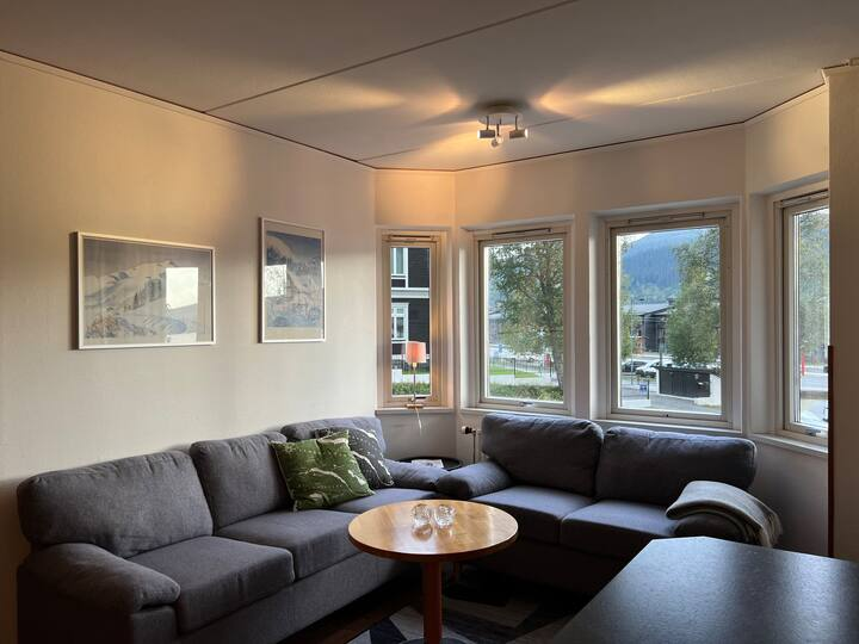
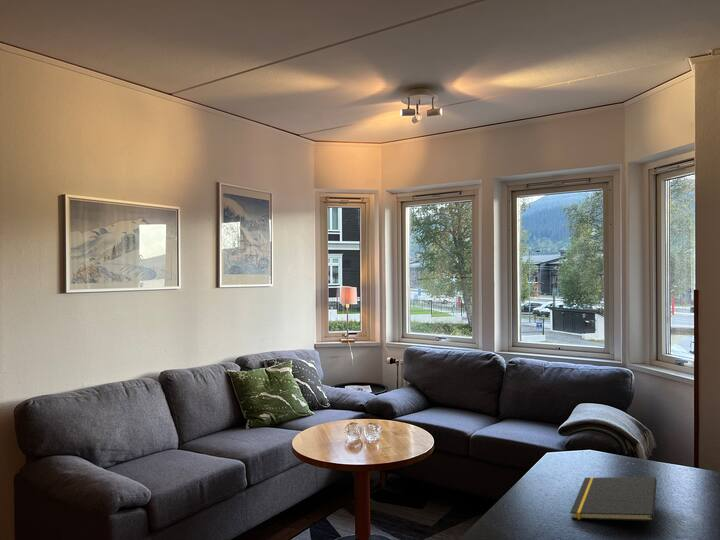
+ notepad (615, 497)
